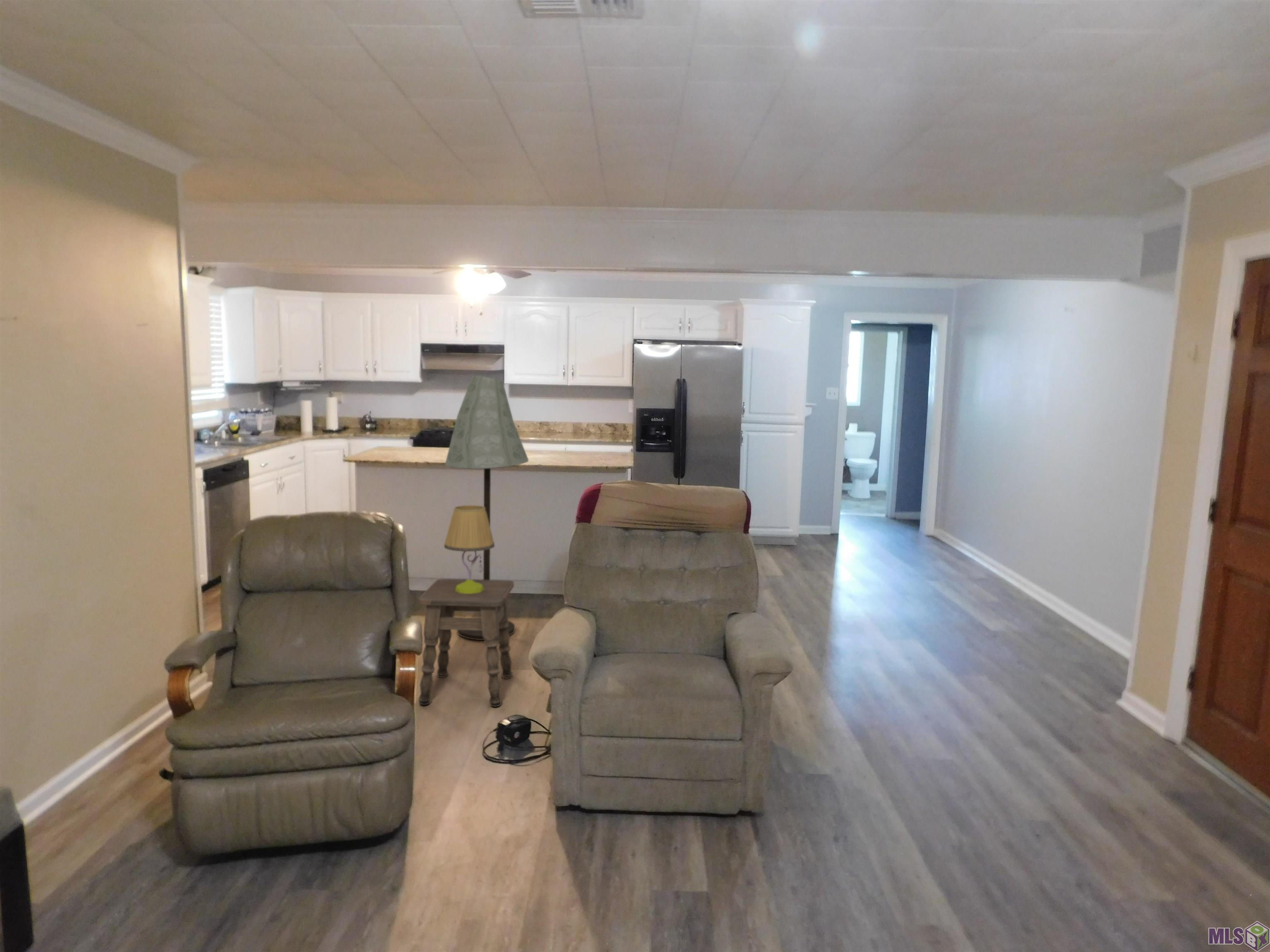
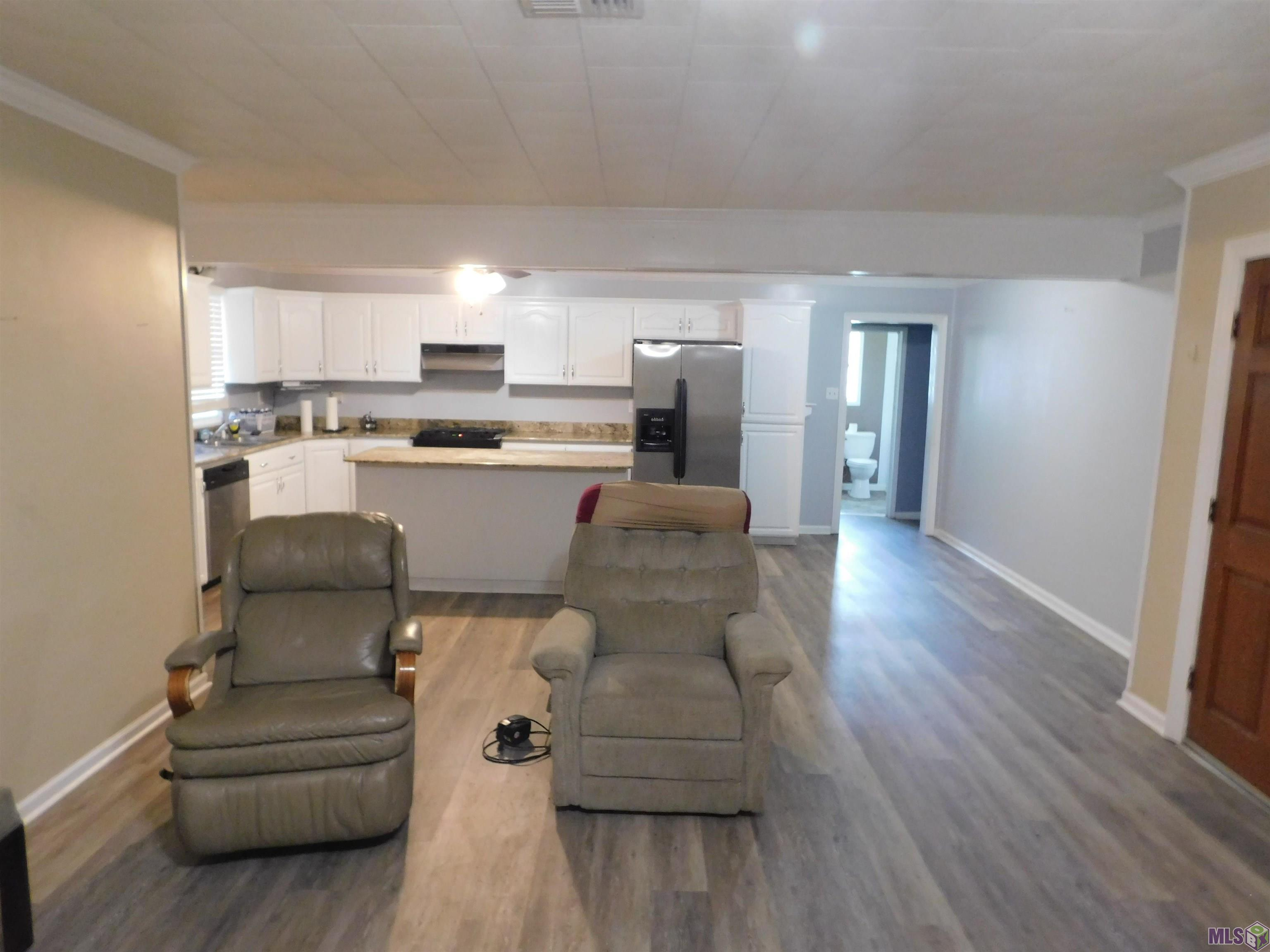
- table lamp (469, 548)
- side table (470, 630)
- floor lamp (487, 506)
